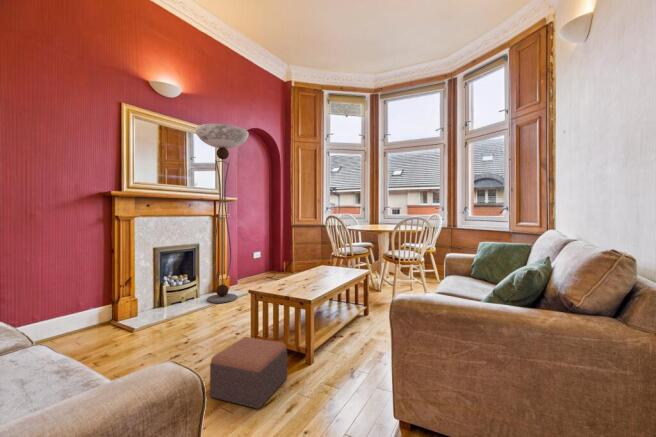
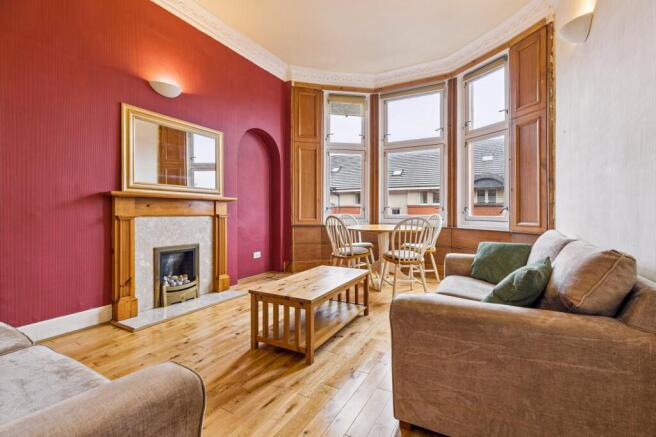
- floor lamp (222, 215)
- footstool (250, 367)
